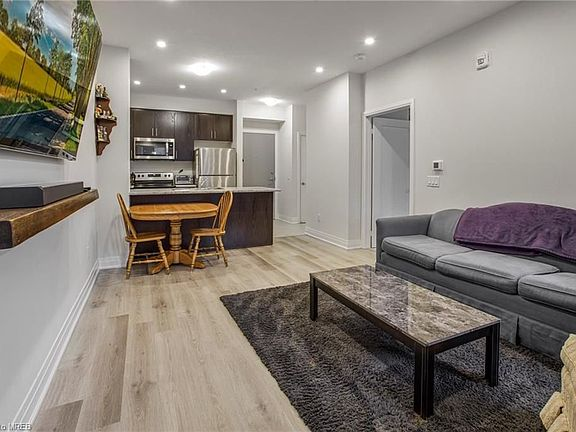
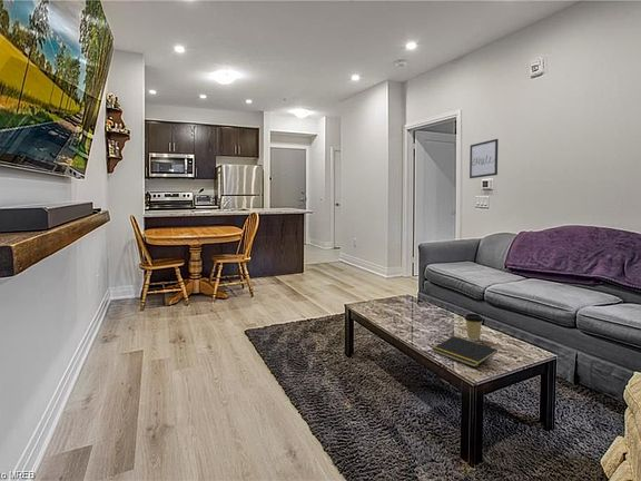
+ wall art (483, 159)
+ notepad (463, 350)
+ coffee cup (473, 326)
